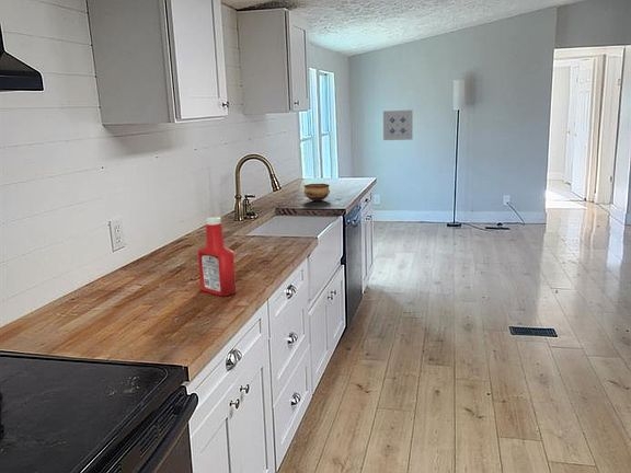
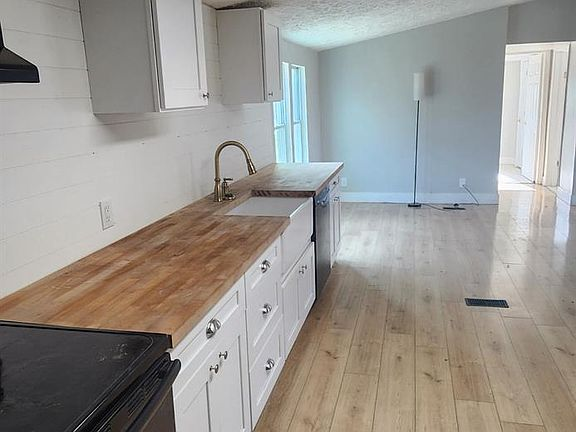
- wall art (398, 125)
- soap bottle (216, 255)
- bowl (317, 193)
